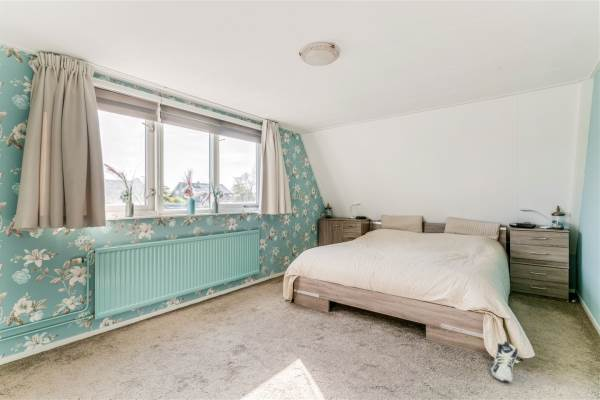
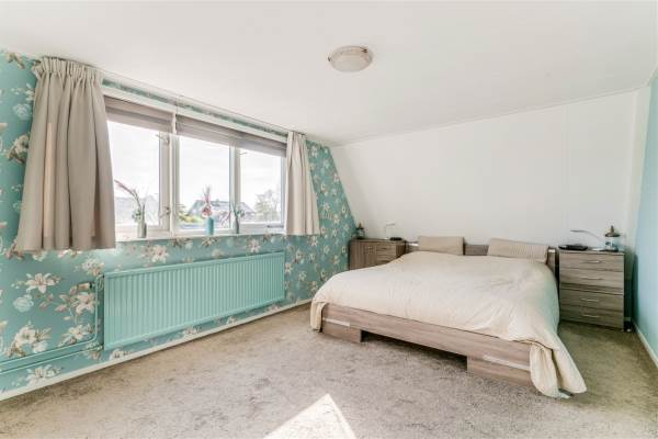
- sneaker (504, 358)
